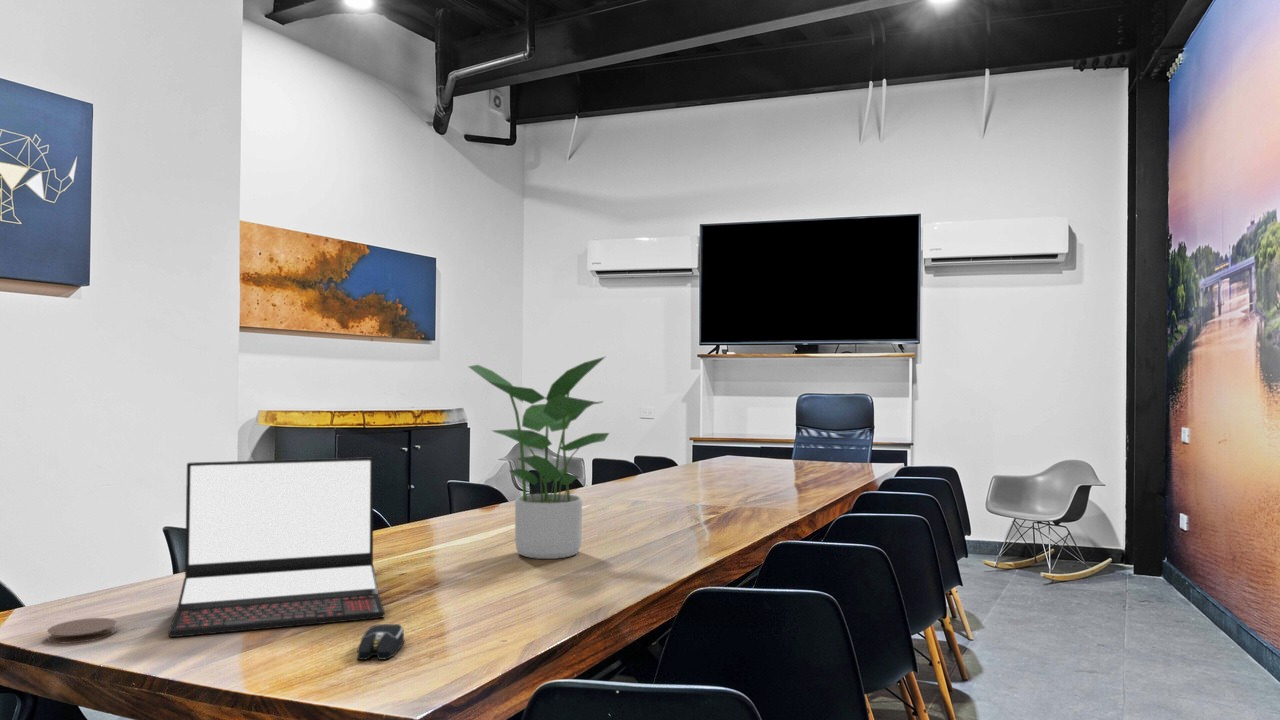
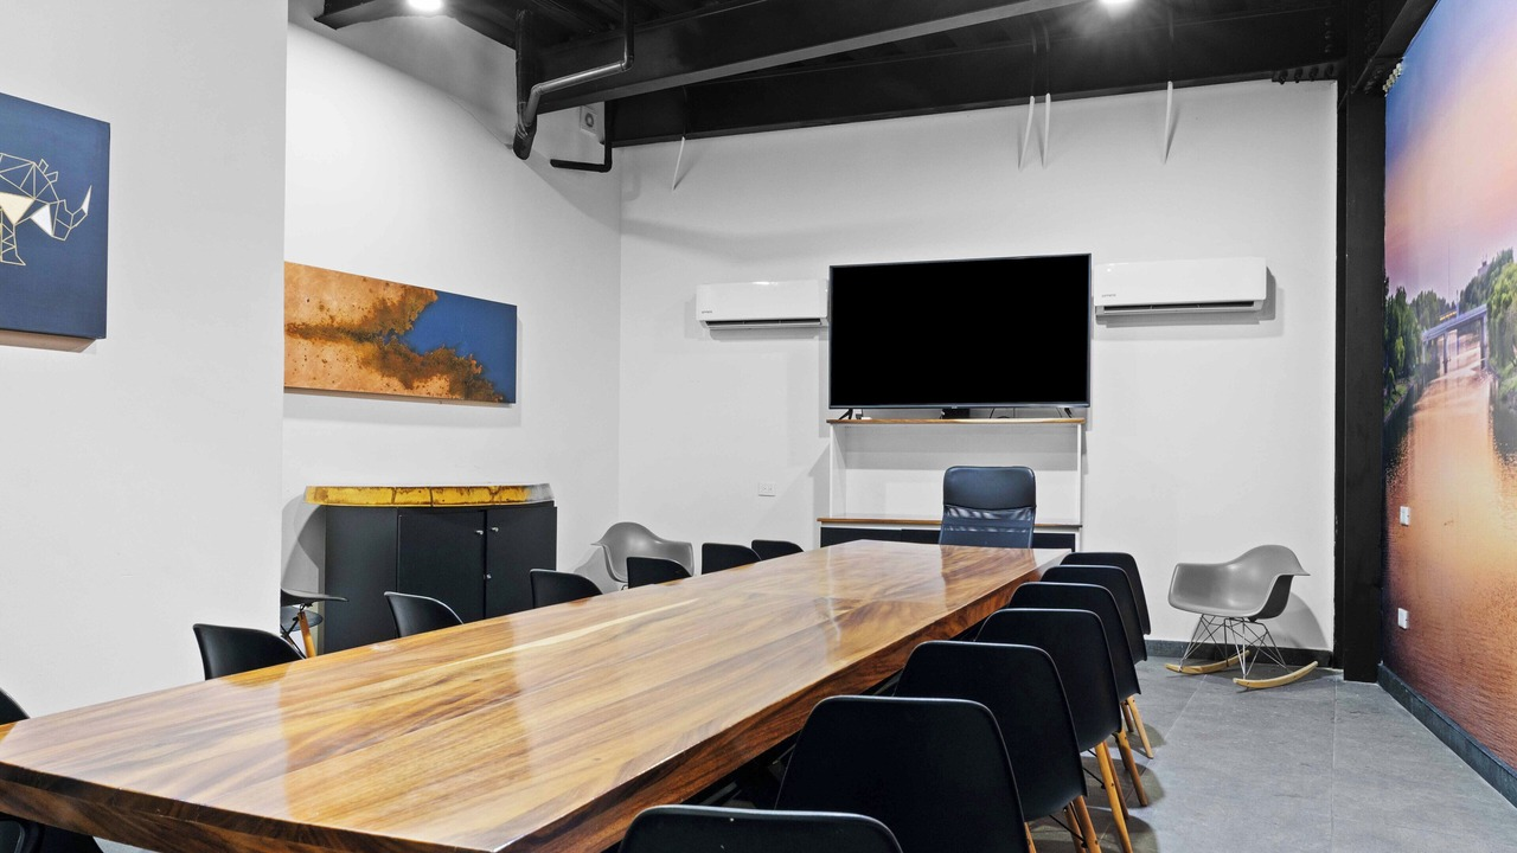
- laptop (282, 538)
- computer mouse (381, 639)
- coaster (82, 630)
- potted plant (539, 456)
